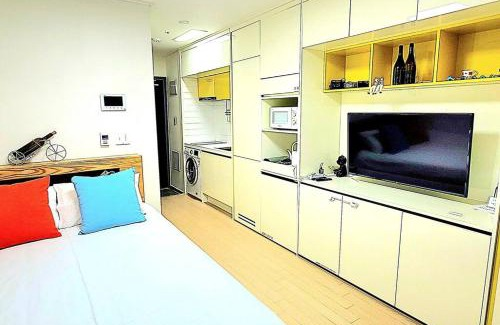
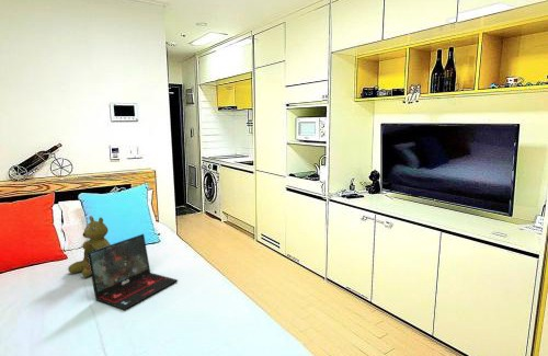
+ stuffed bear (90, 244)
+ laptop (135, 268)
